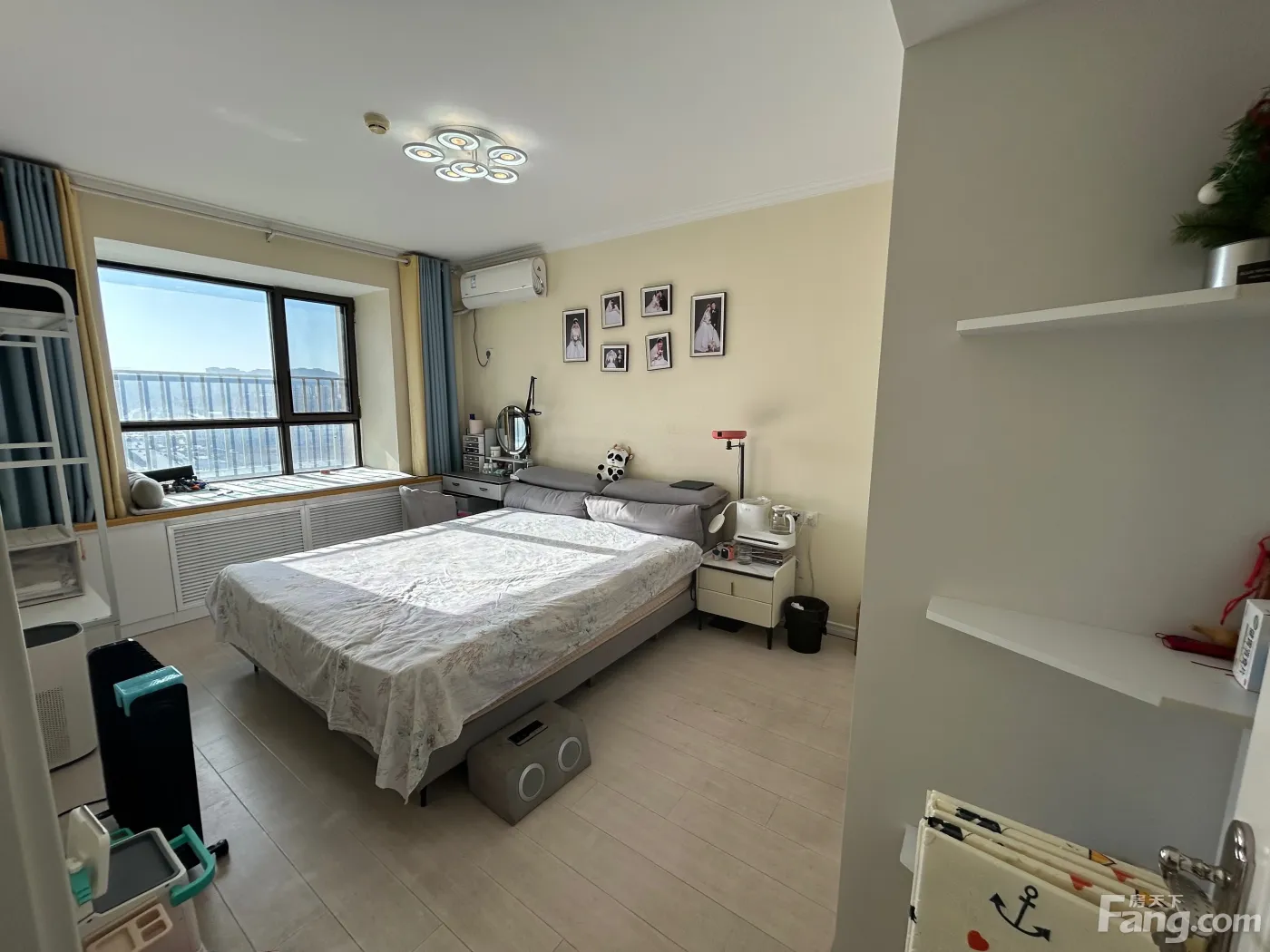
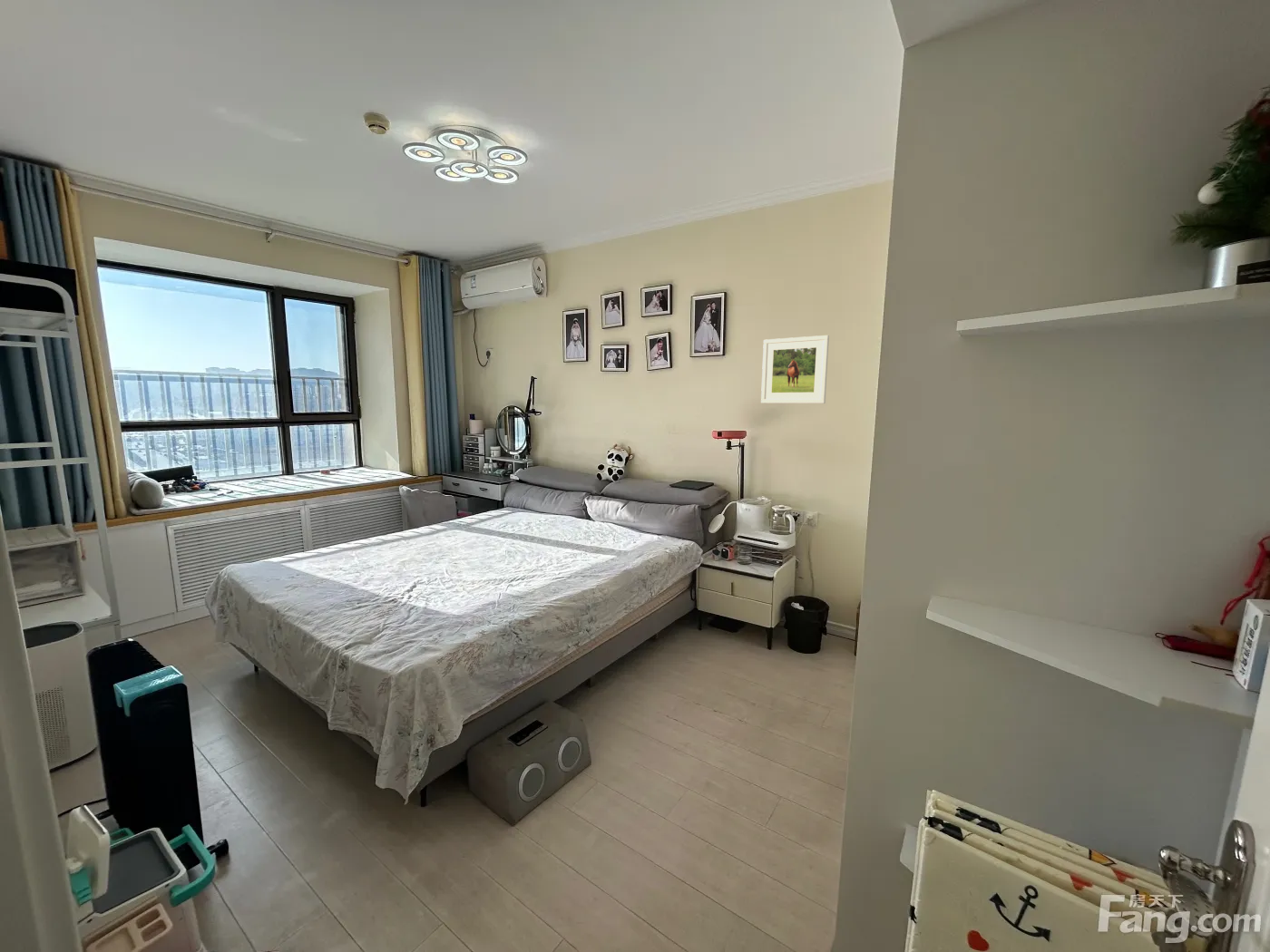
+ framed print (793, 370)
